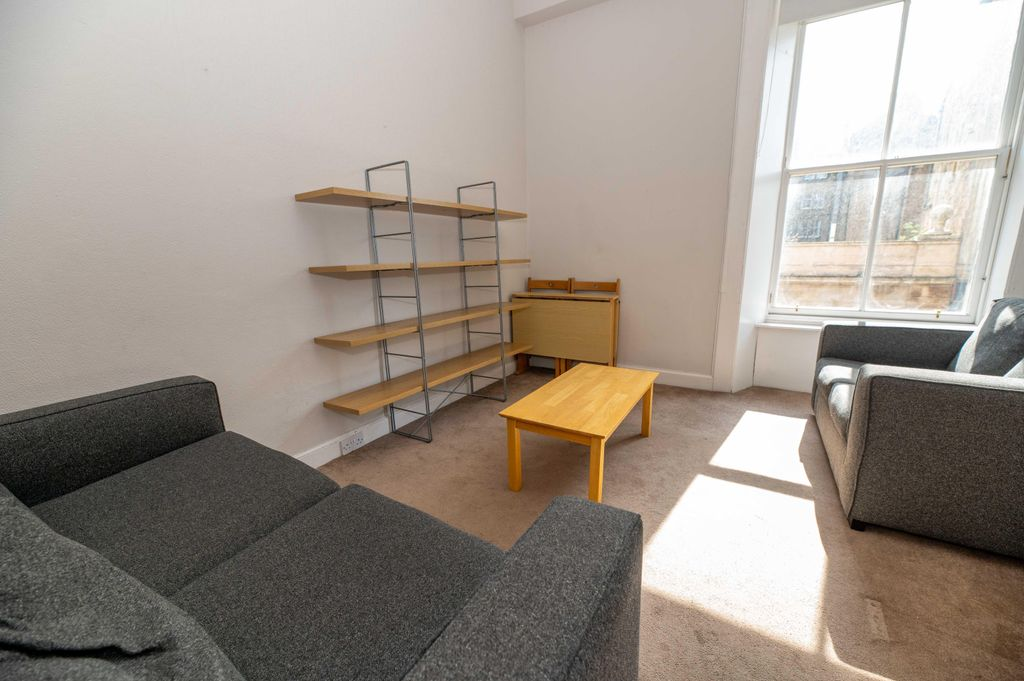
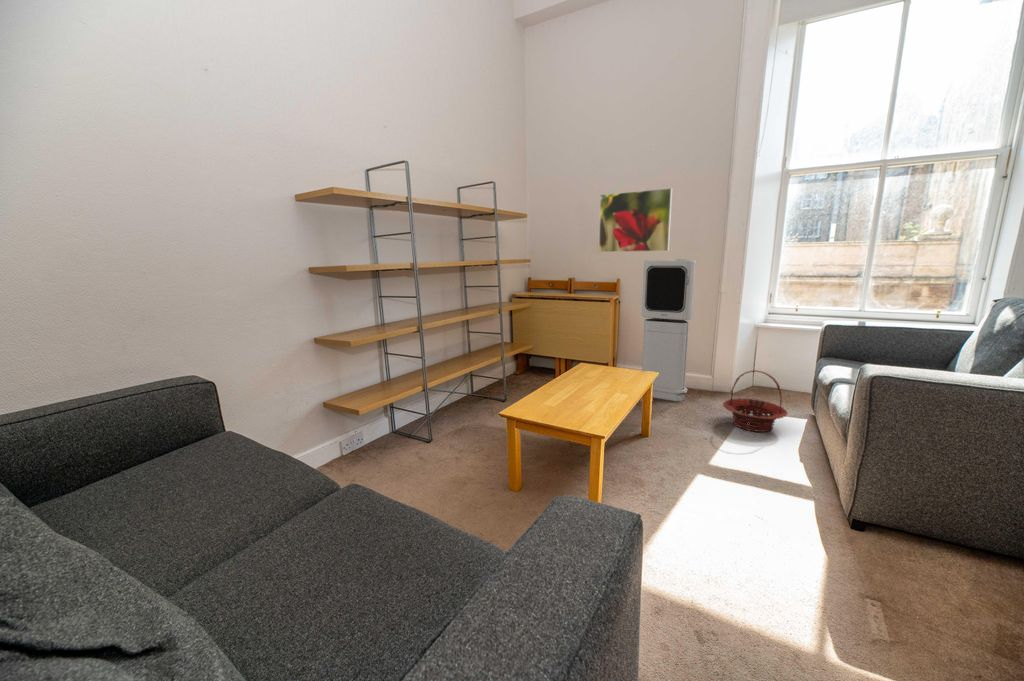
+ basket (755, 400)
+ air purifier (669, 328)
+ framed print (633, 222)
